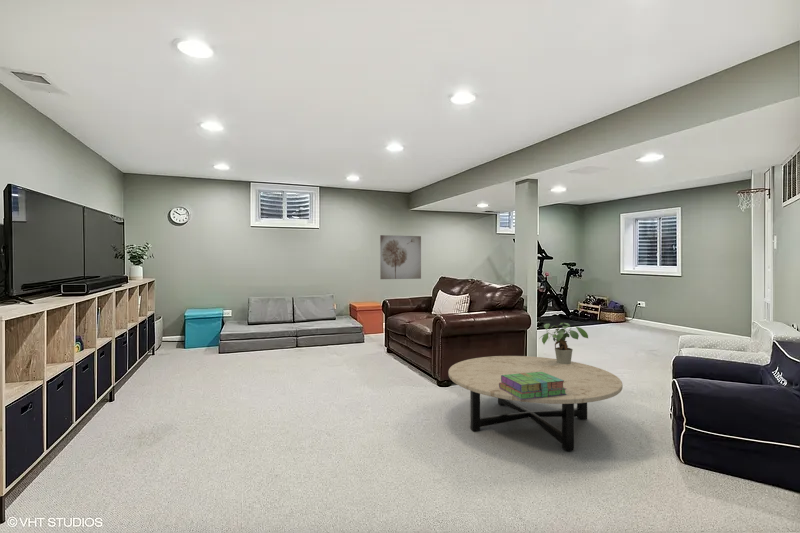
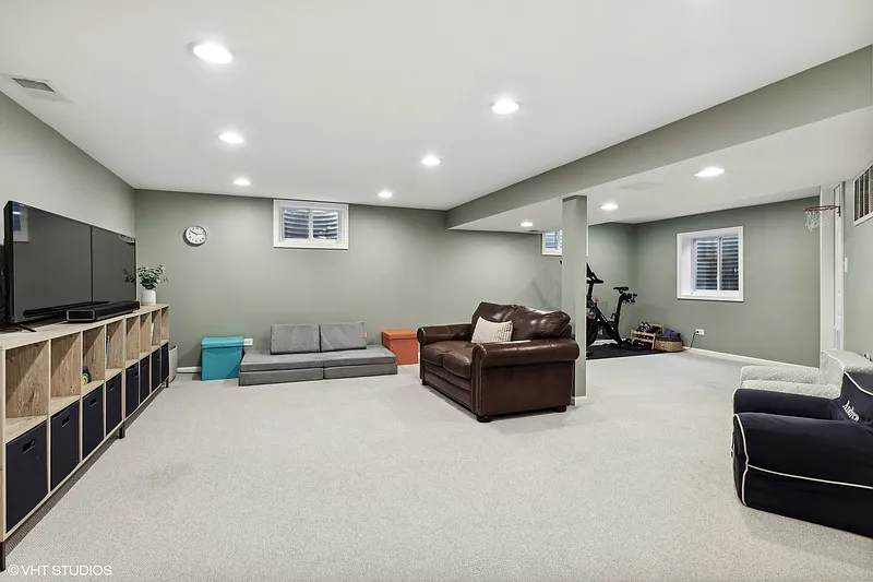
- potted plant (559, 342)
- coffee table (530, 399)
- wall art (401, 257)
- stack of books (531, 384)
